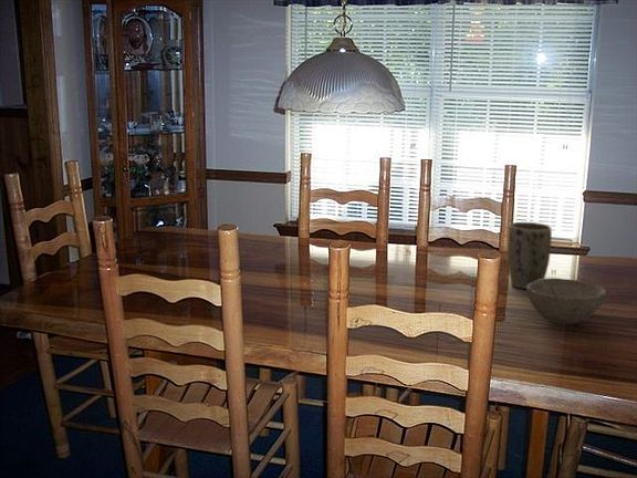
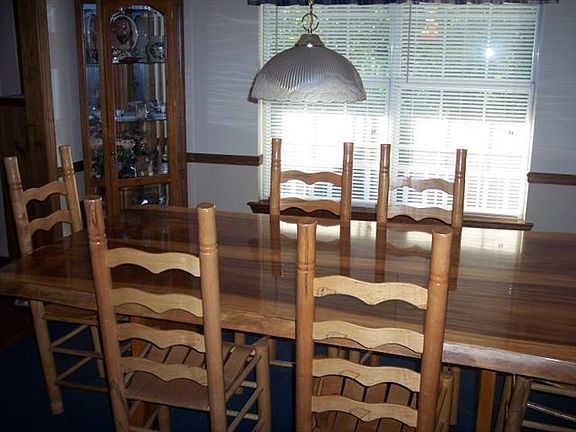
- plant pot (528, 256)
- bowl (564, 303)
